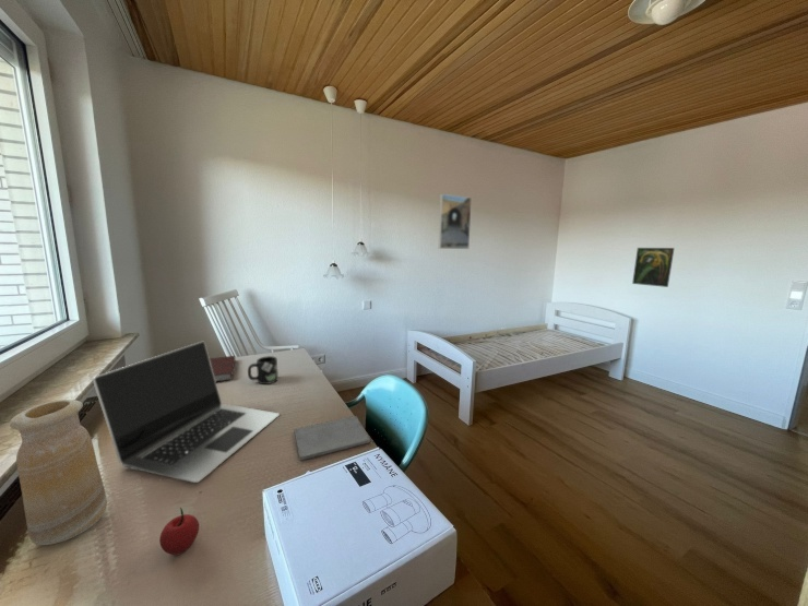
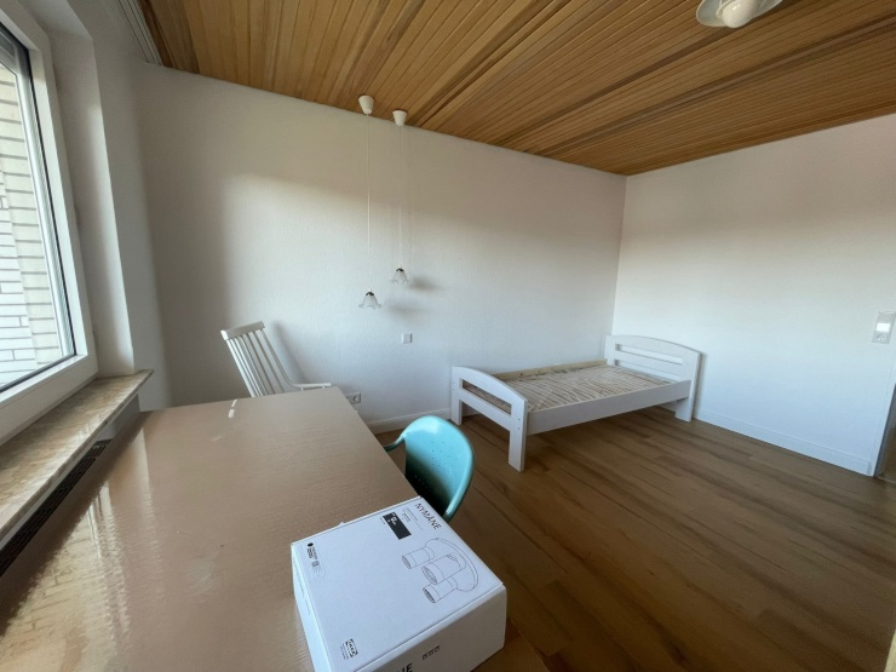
- apple (179, 530)
- mug (262, 370)
- vase (61, 470)
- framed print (652, 266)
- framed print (454, 223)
- notebook (212, 369)
- laptop (201, 399)
- notepad (331, 435)
